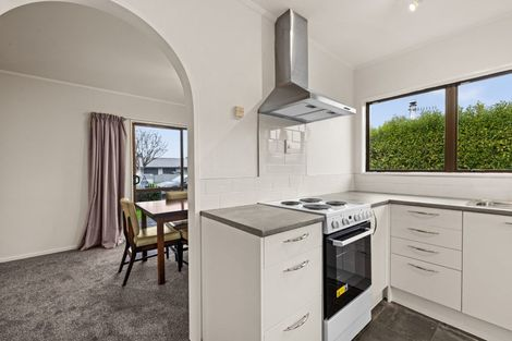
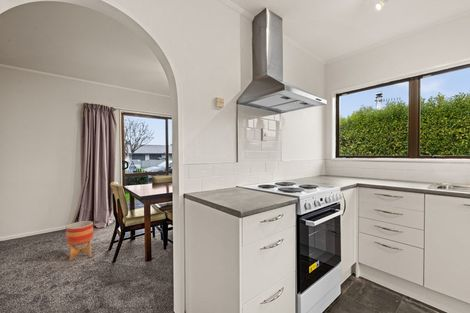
+ planter (80, 239)
